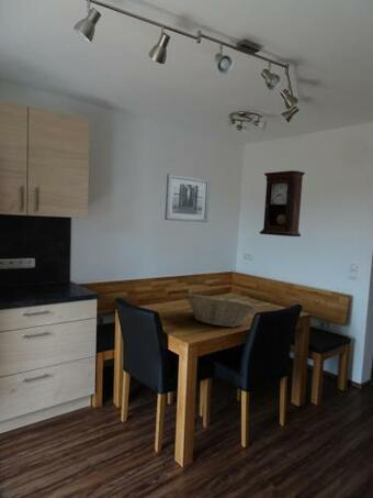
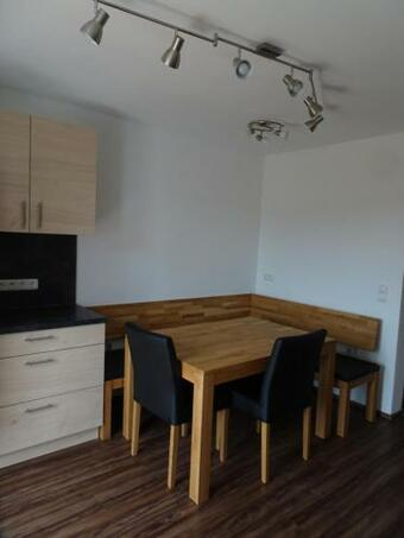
- fruit basket (218, 307)
- pendulum clock (280, 203)
- wall art (188, 199)
